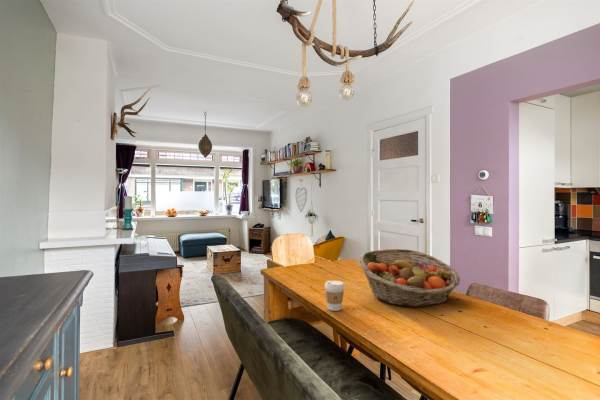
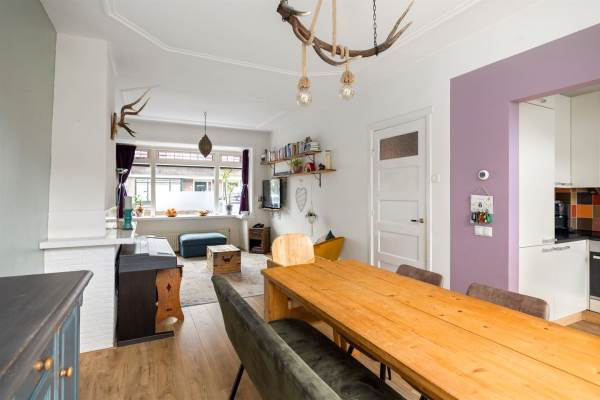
- coffee cup (334, 295)
- fruit basket (407, 275)
